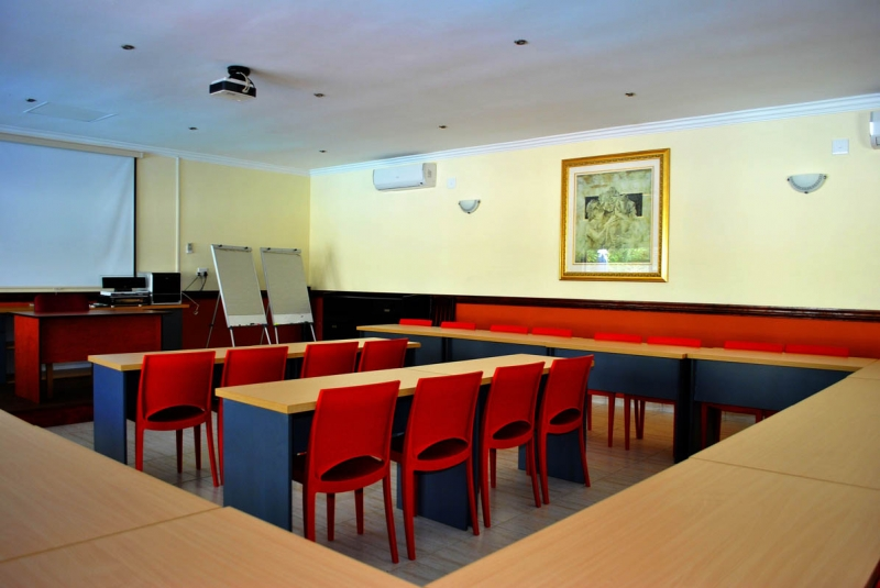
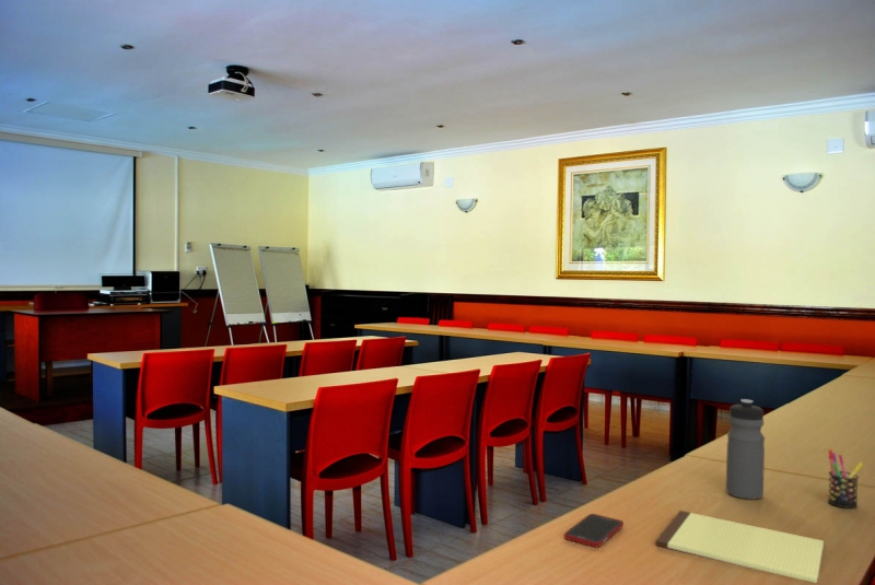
+ water bottle (745, 446)
+ cell phone (594, 529)
+ notepad (739, 542)
+ pen holder (840, 478)
